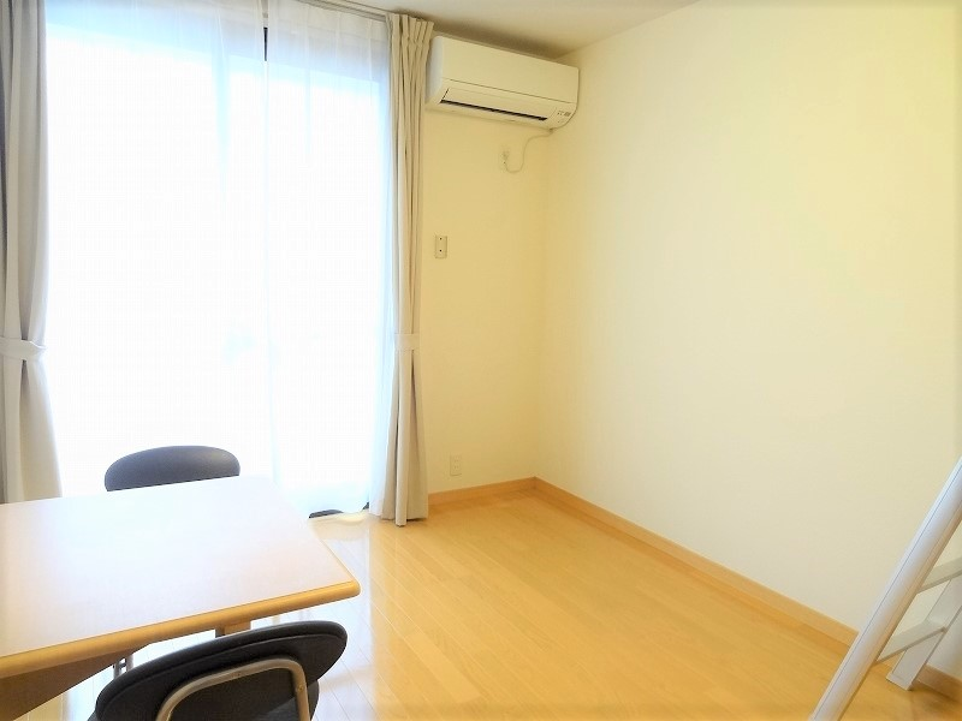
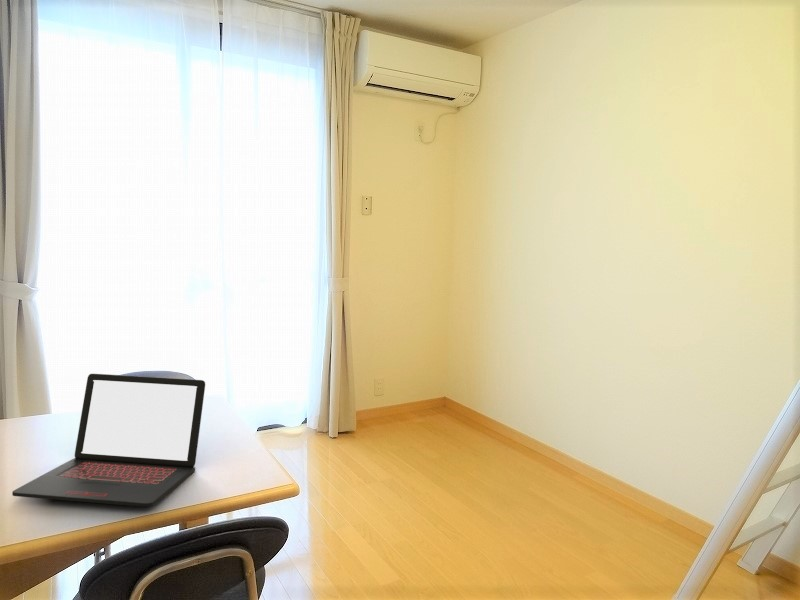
+ laptop (116, 434)
